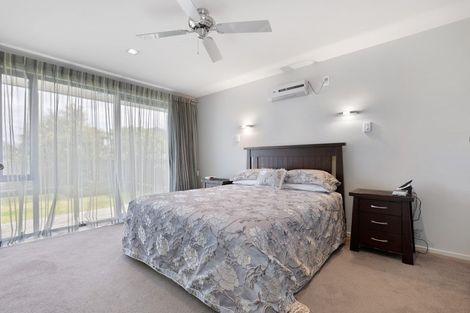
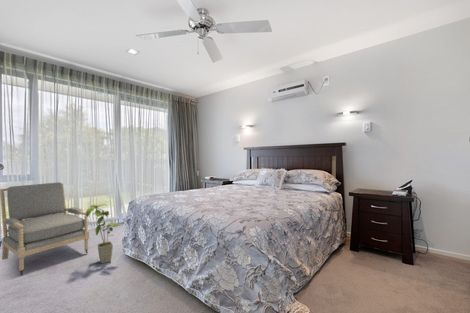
+ house plant (101, 233)
+ armchair (44, 220)
